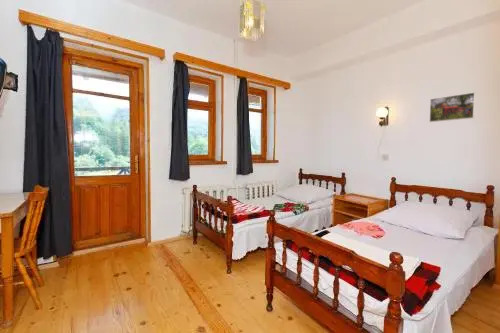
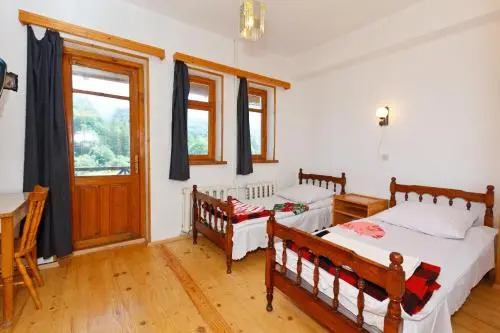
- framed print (451, 108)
